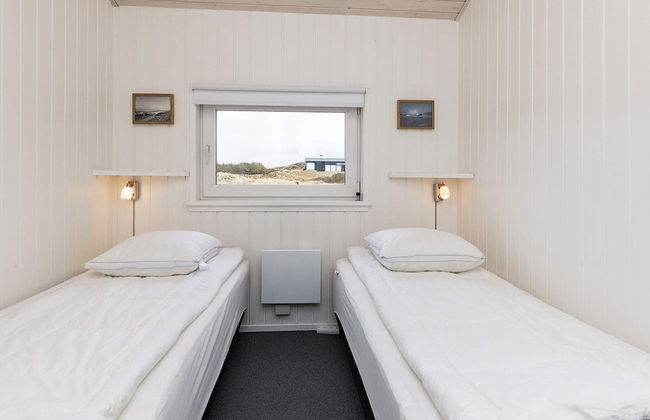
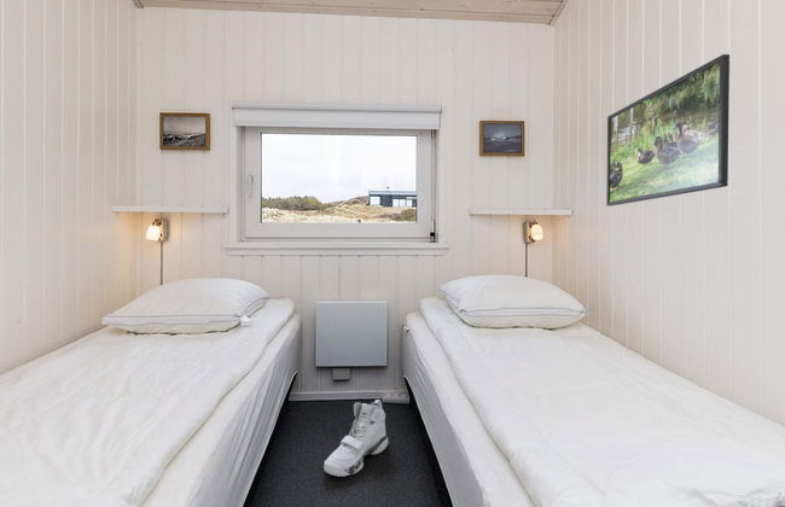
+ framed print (656, 144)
+ sneaker (357, 433)
